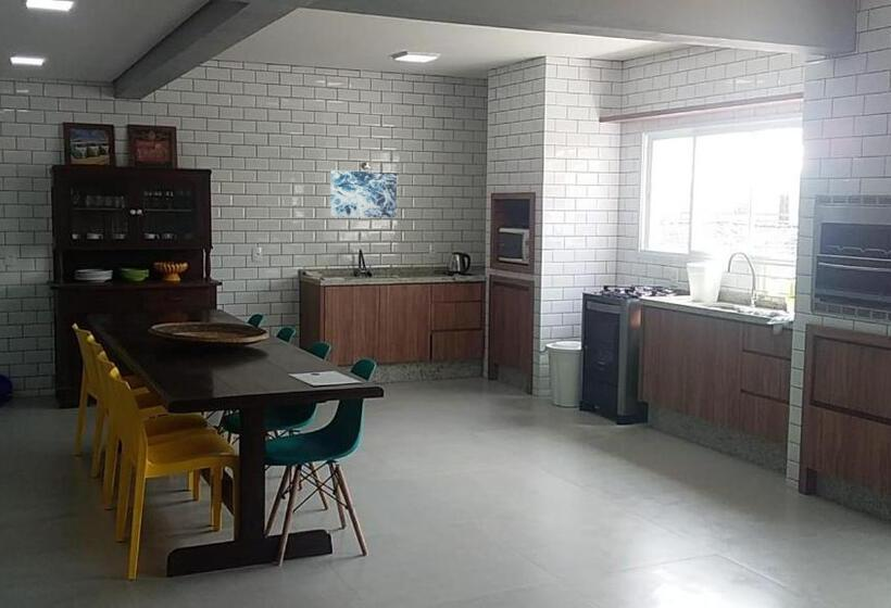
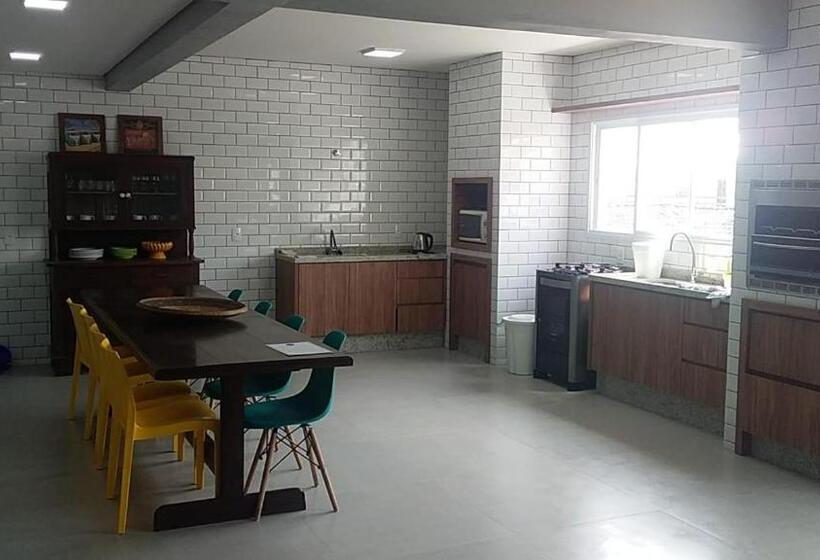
- wall art (363, 194)
